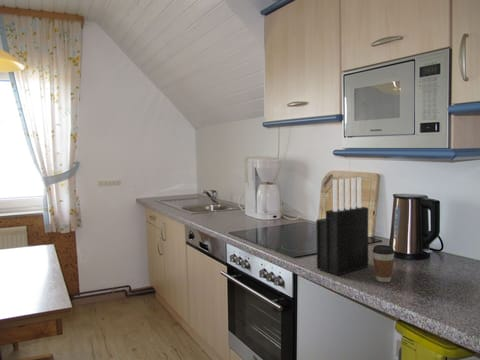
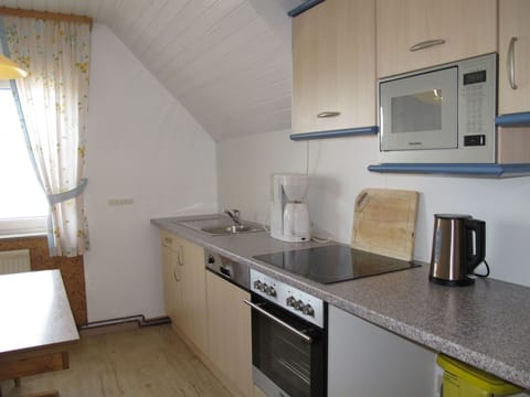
- coffee cup (383, 263)
- knife block (340, 223)
